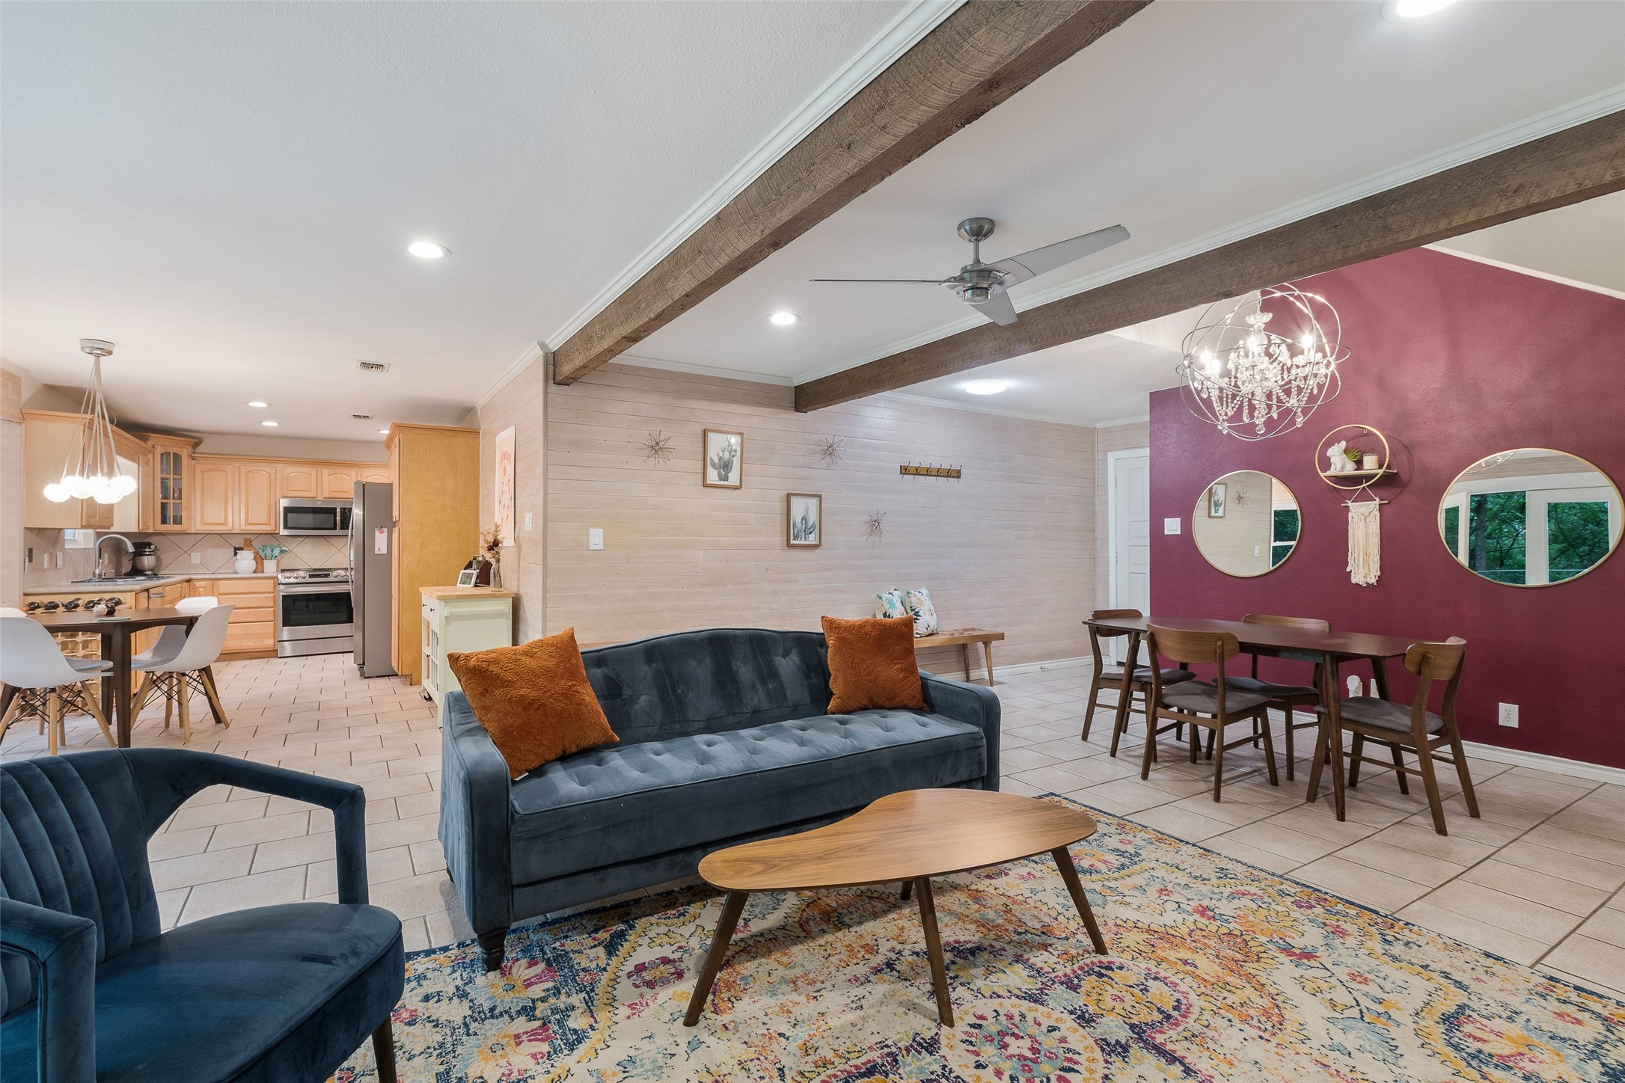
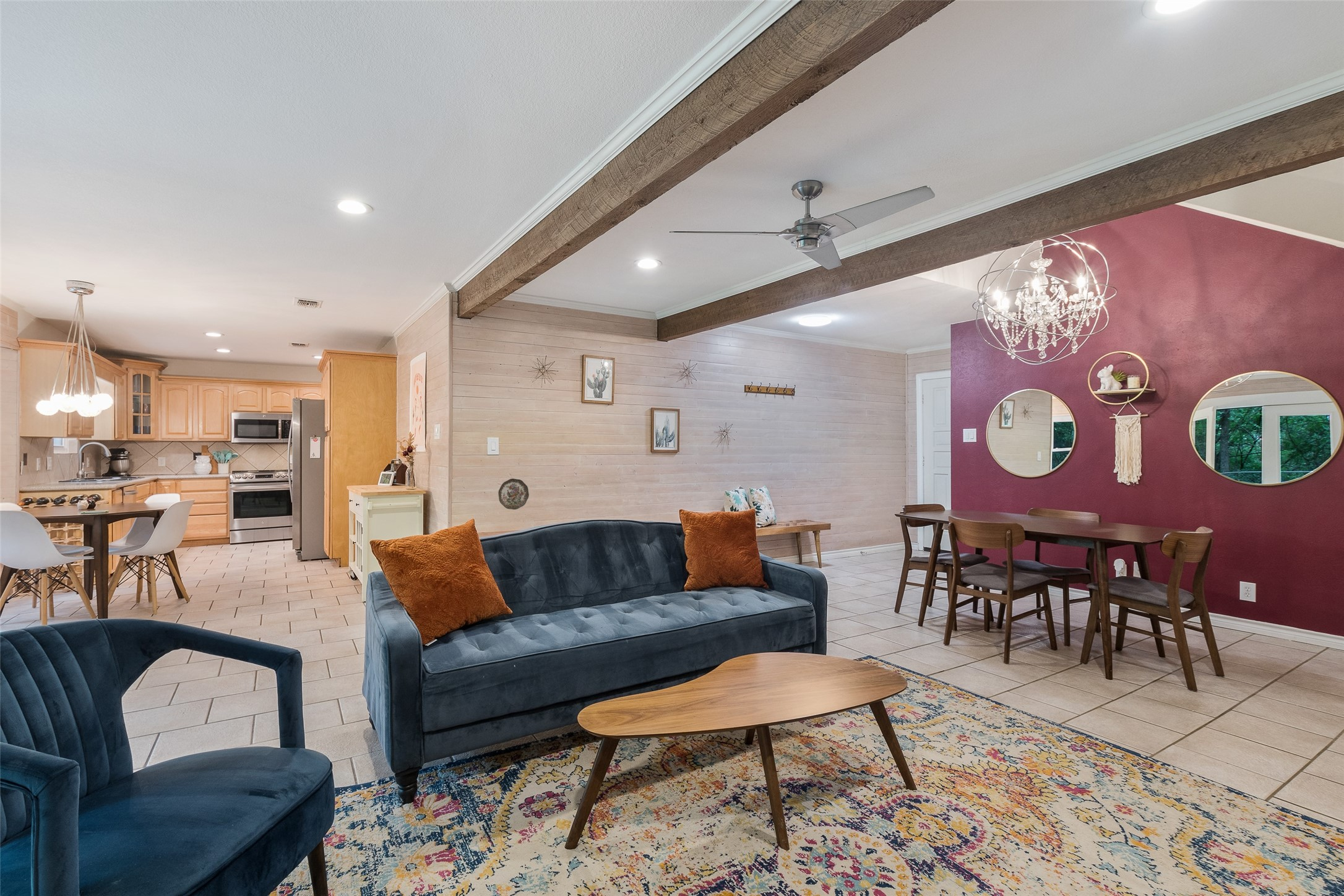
+ decorative plate (513, 494)
